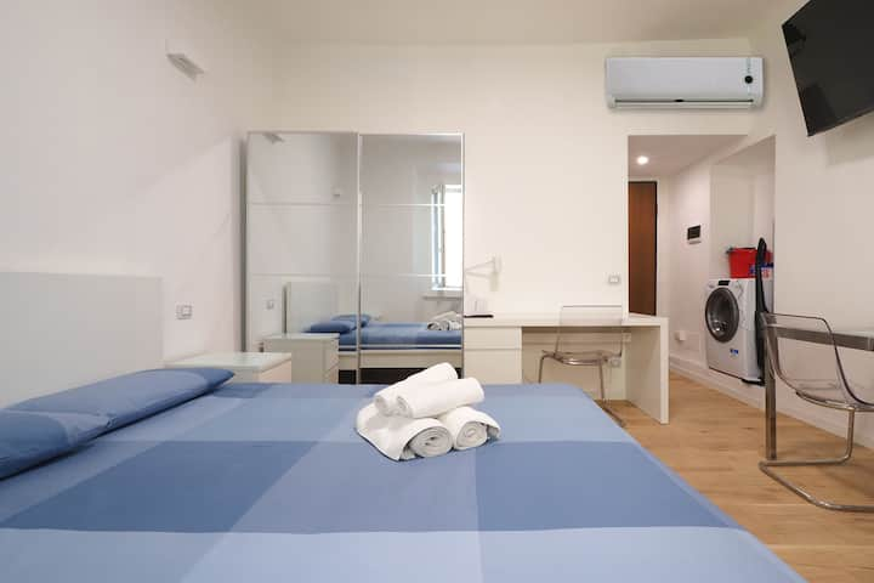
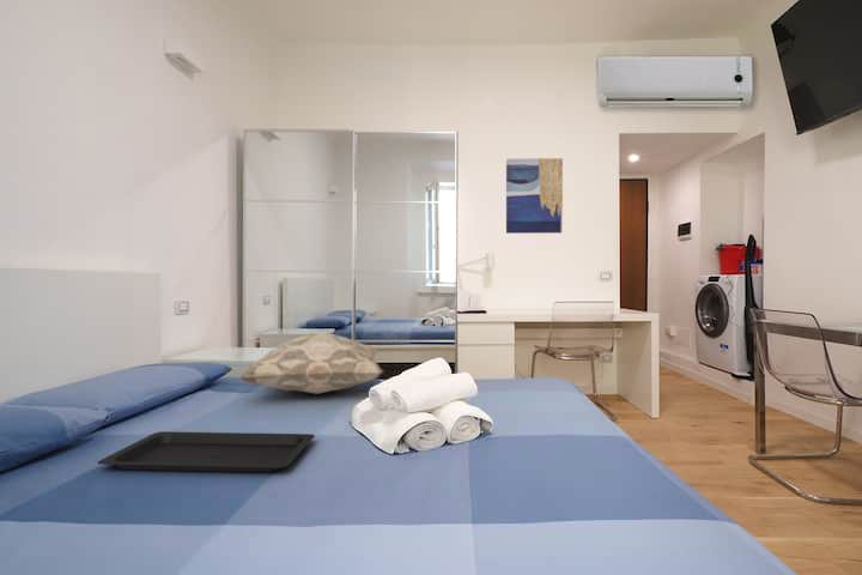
+ serving tray (214, 452)
+ wall art (534, 195)
+ decorative pillow (318, 362)
